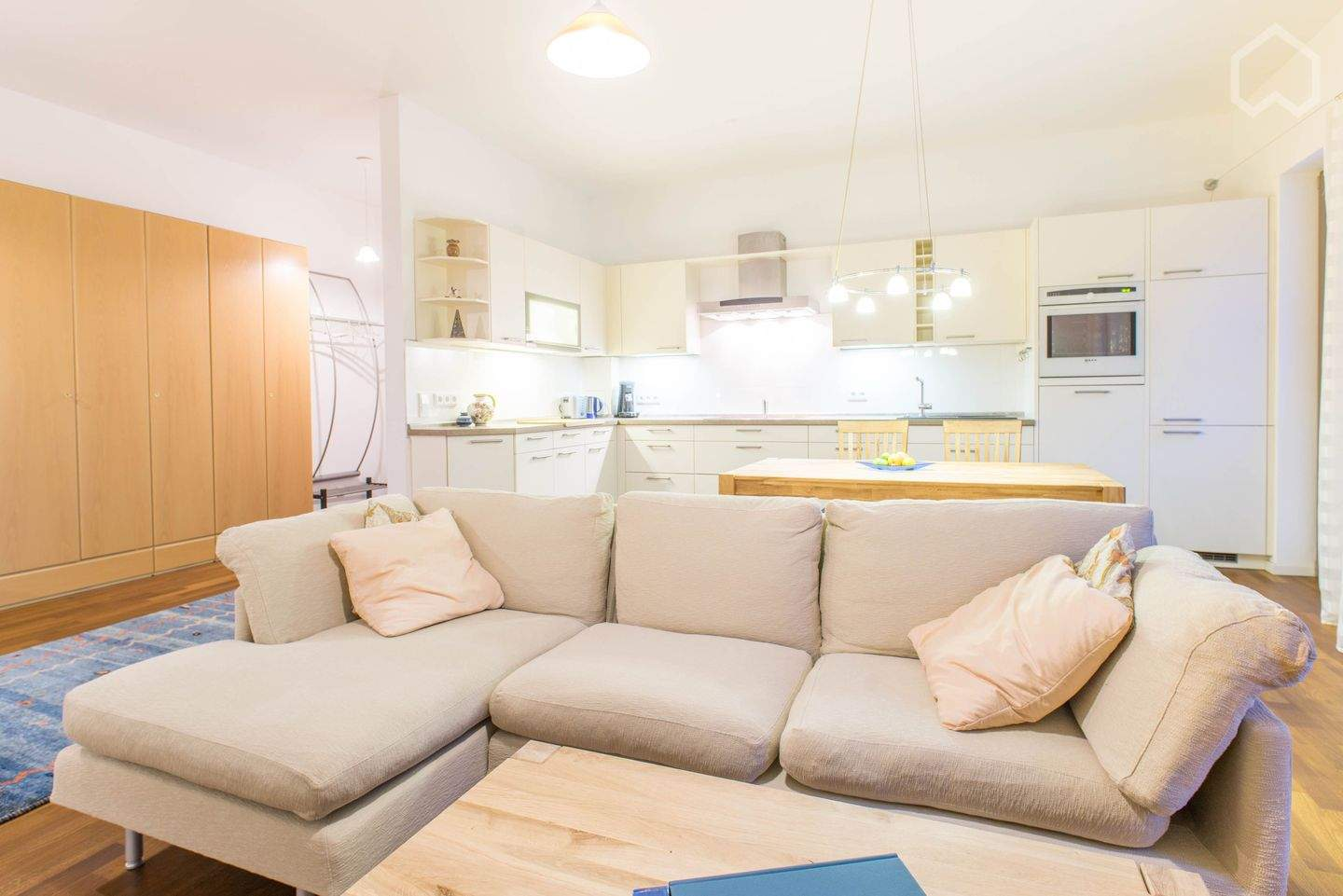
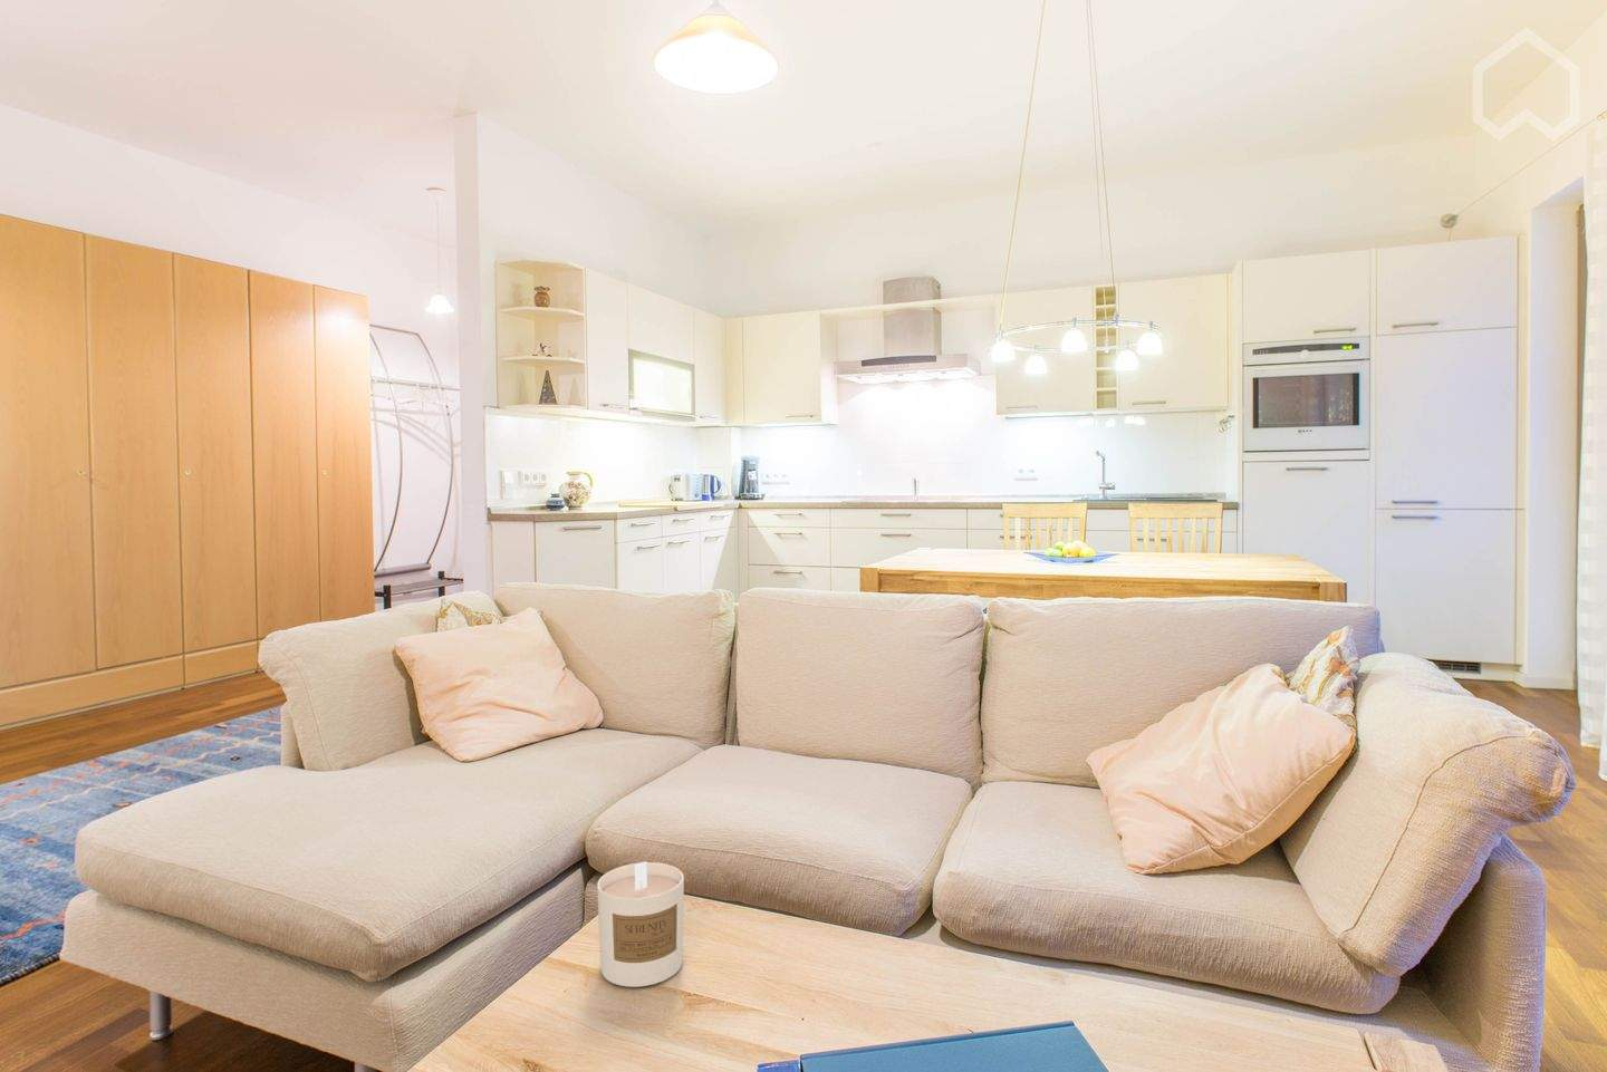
+ candle (640, 914)
